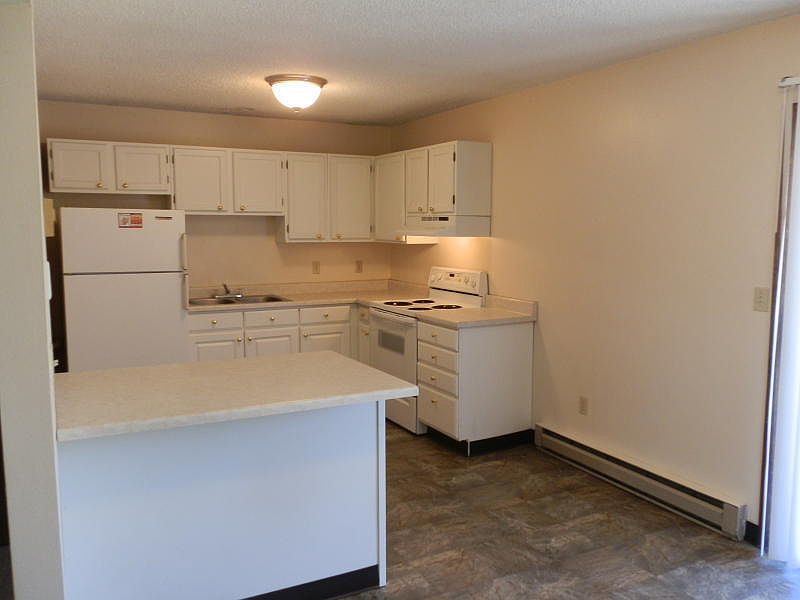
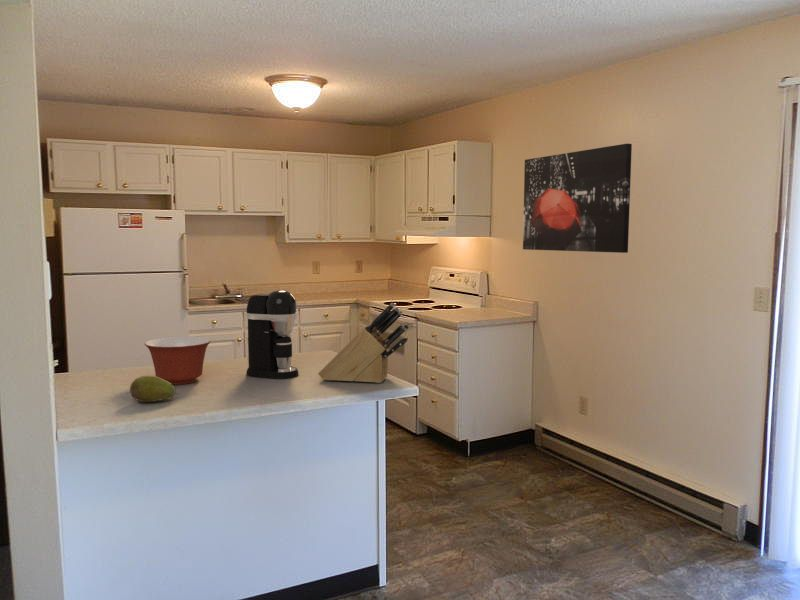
+ wall art (571, 202)
+ coffee maker (271, 332)
+ knife block (364, 341)
+ mixing bowl (178, 361)
+ fruit (153, 388)
